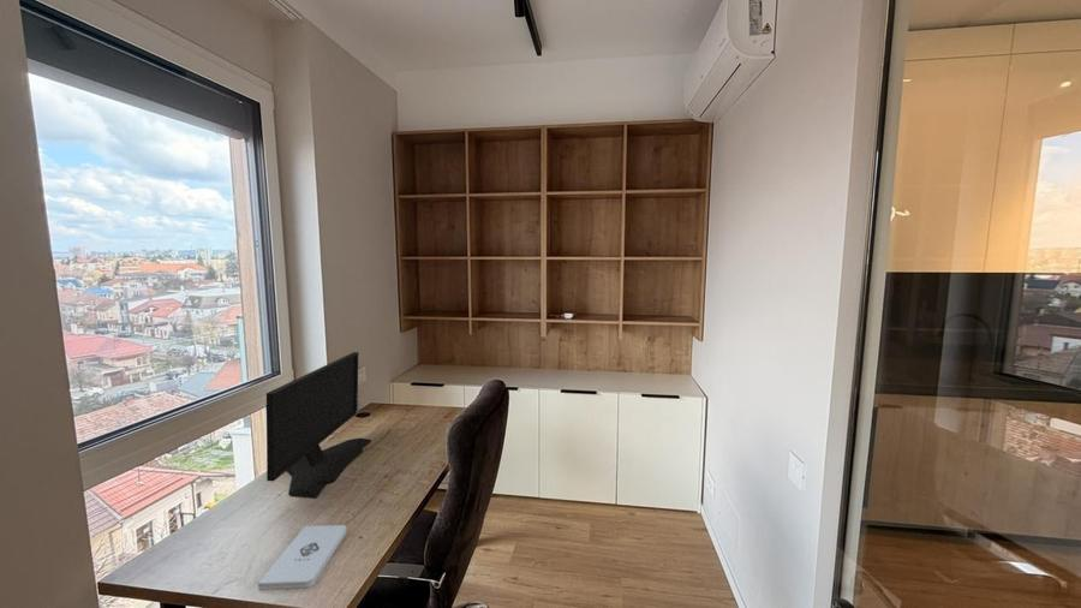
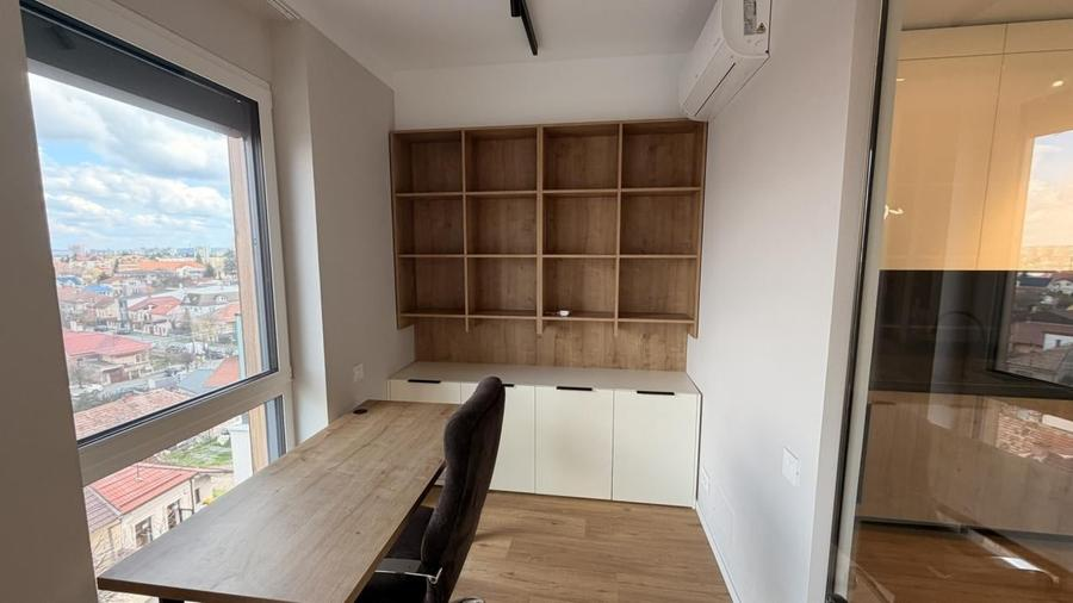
- notepad (307, 554)
- computer monitor (316, 417)
